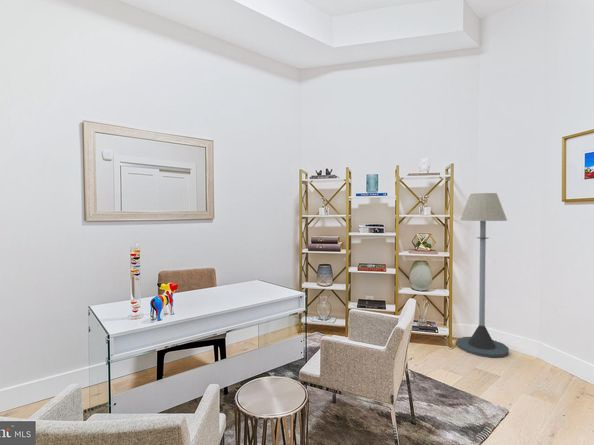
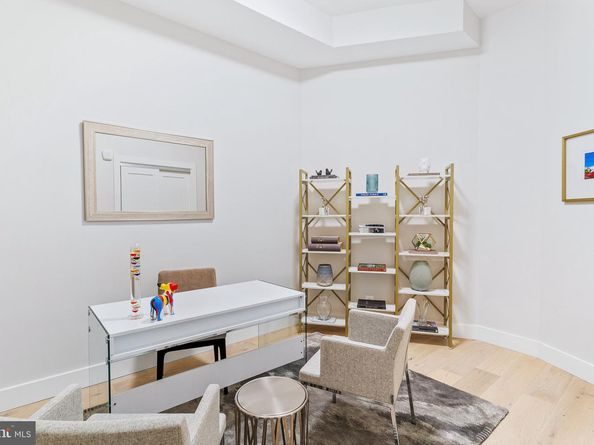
- floor lamp (482, 271)
